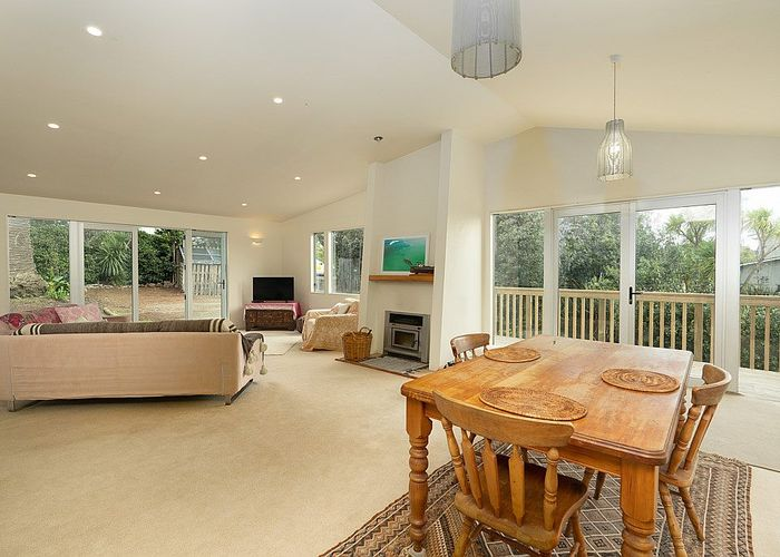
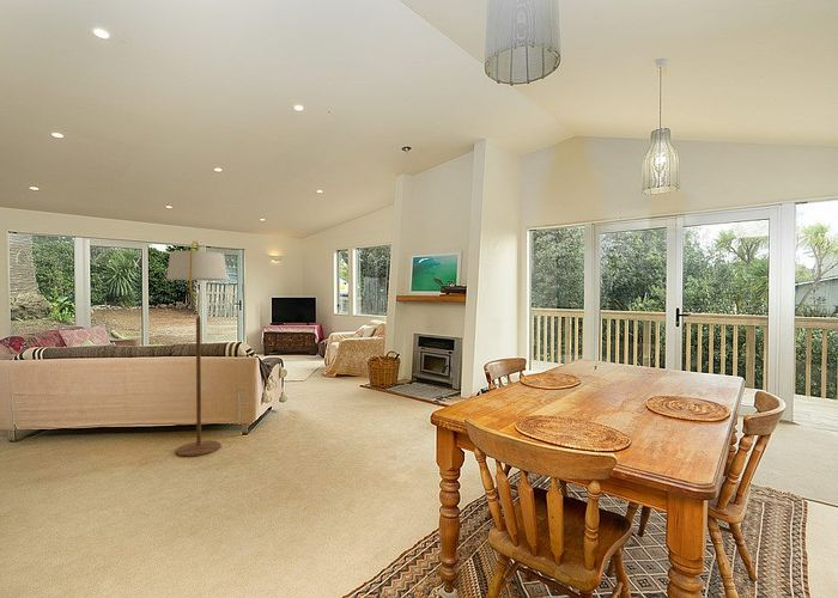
+ floor lamp (198, 346)
